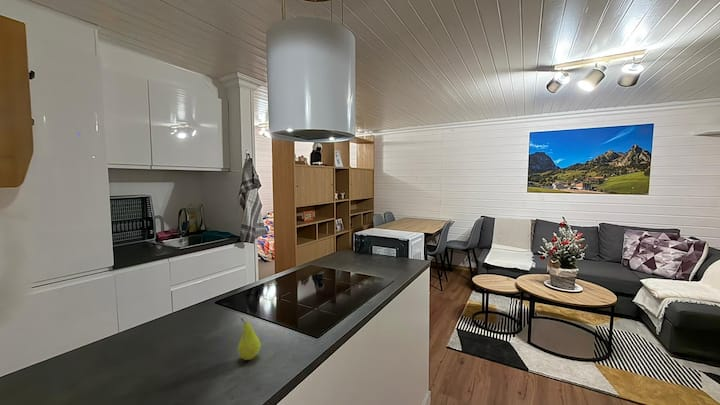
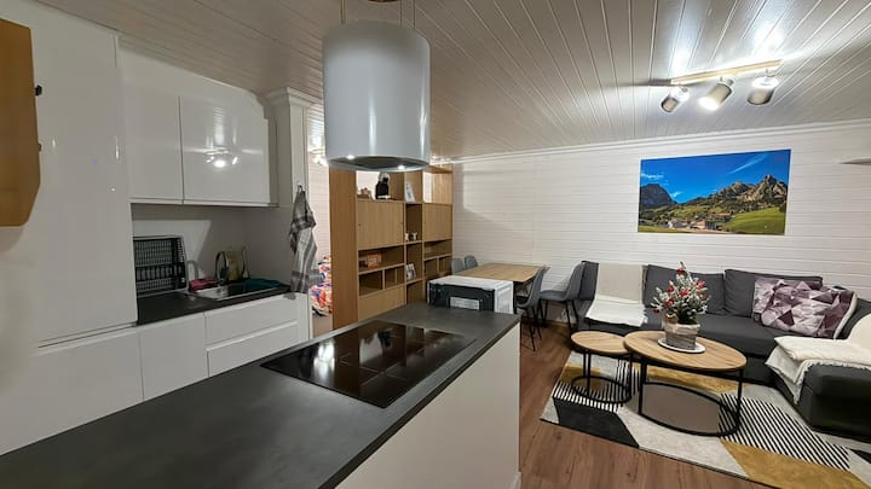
- fruit (249, 337)
